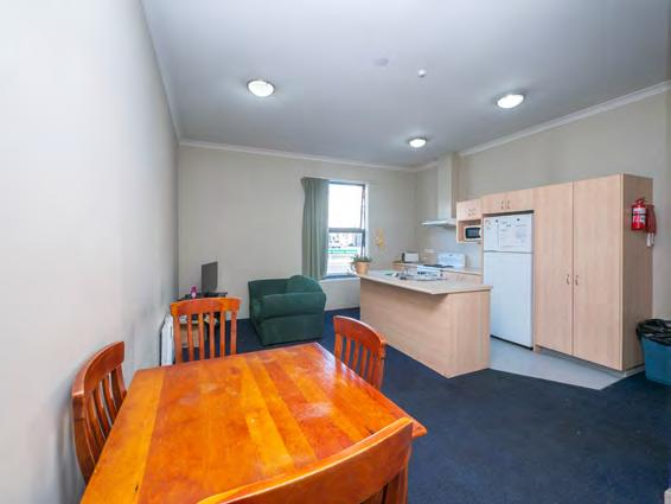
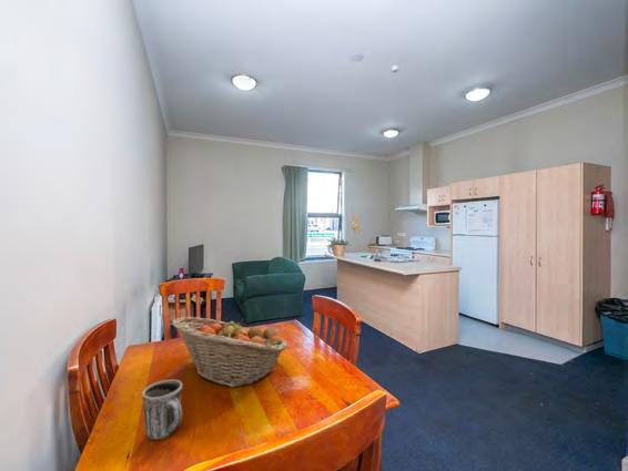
+ fruit basket (230, 341)
+ mug (166, 411)
